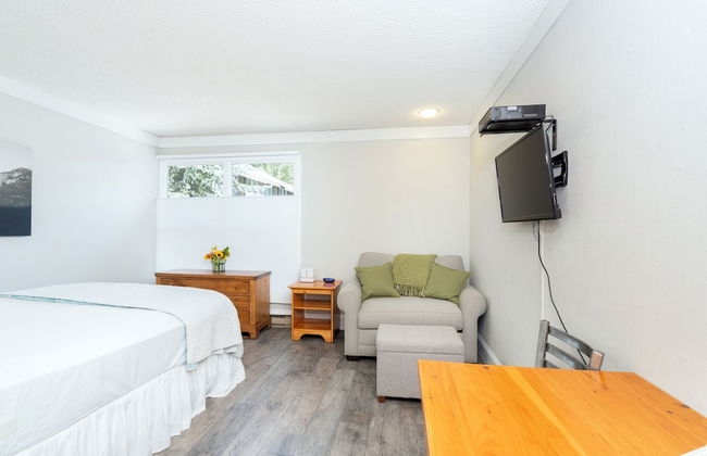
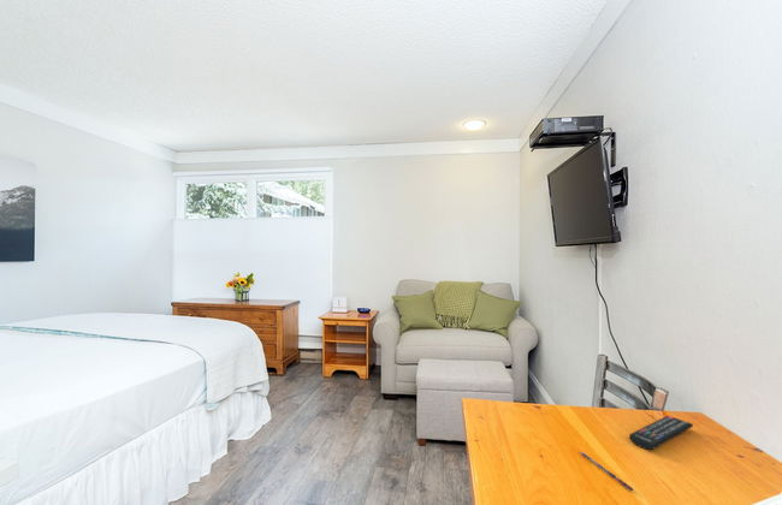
+ pen (604, 469)
+ remote control (662, 432)
